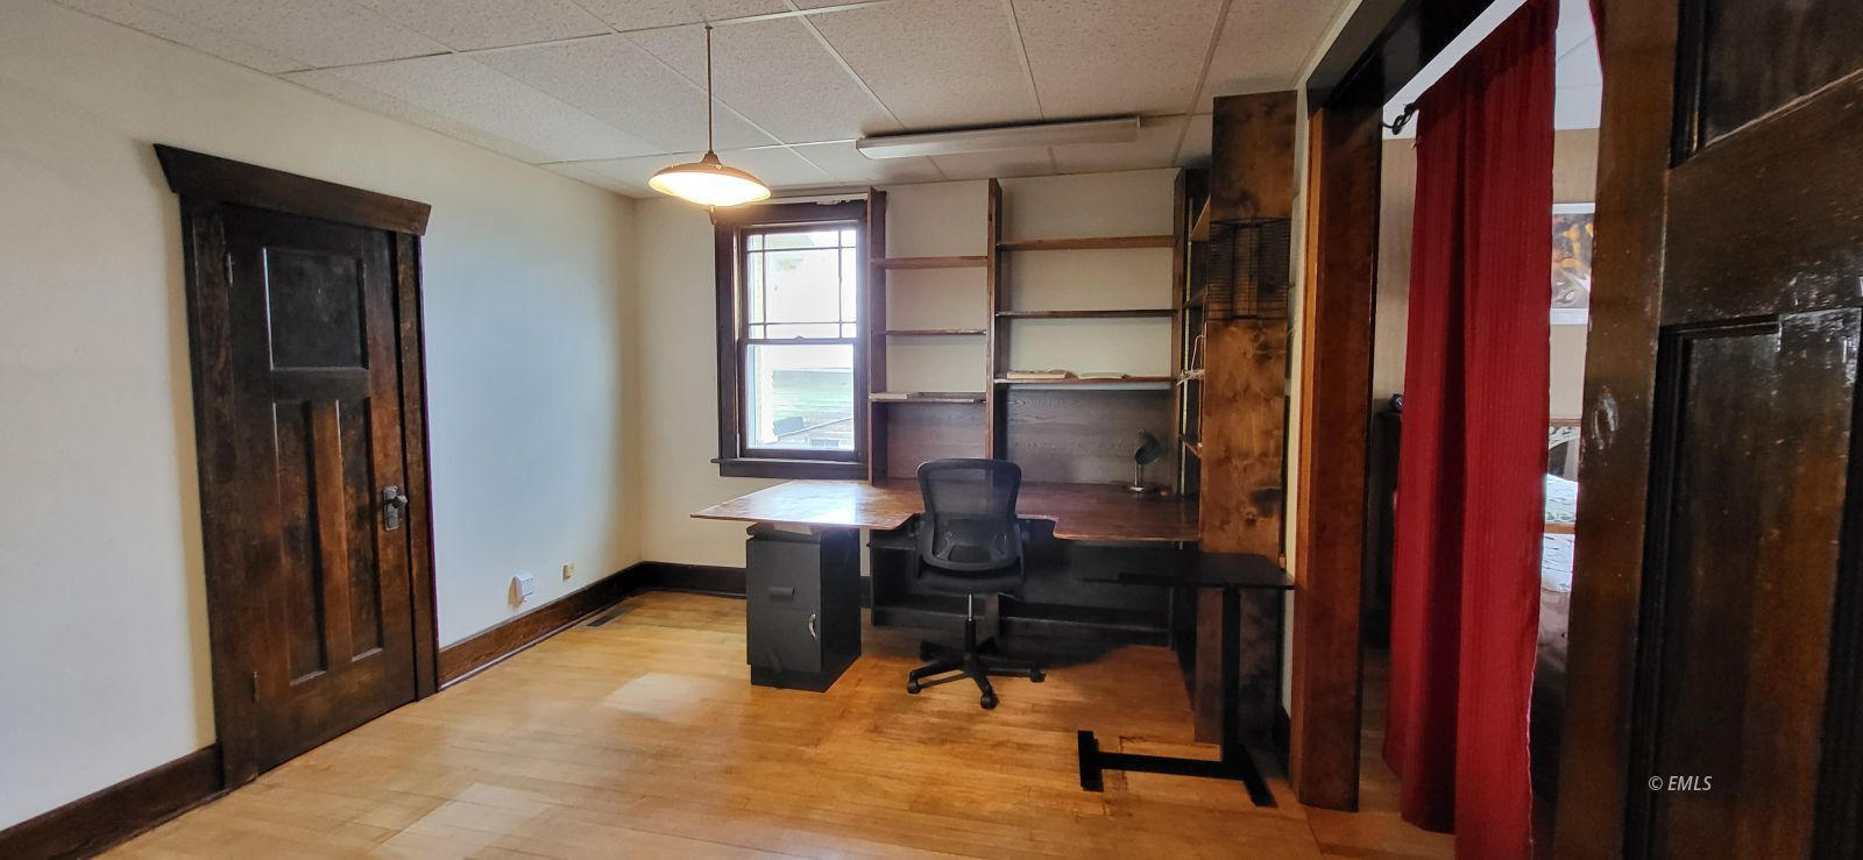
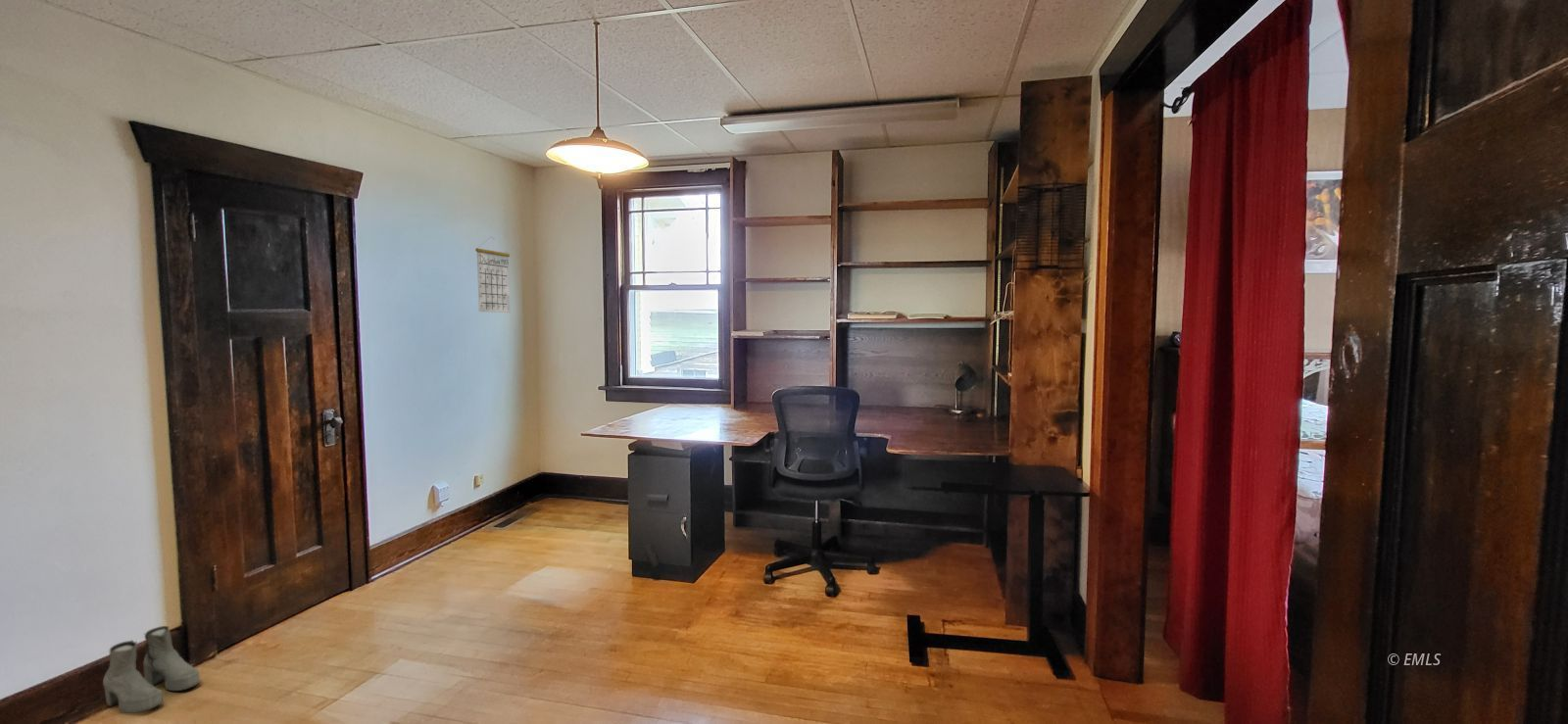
+ boots (151, 666)
+ calendar (493, 274)
